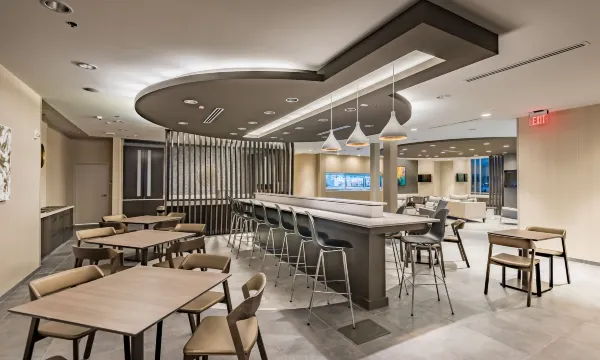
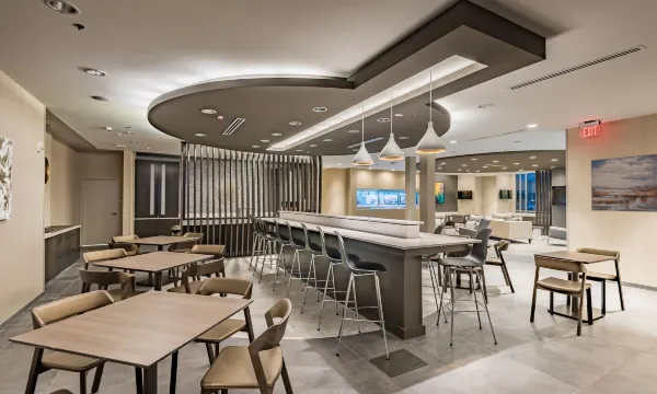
+ wall art (622, 184)
